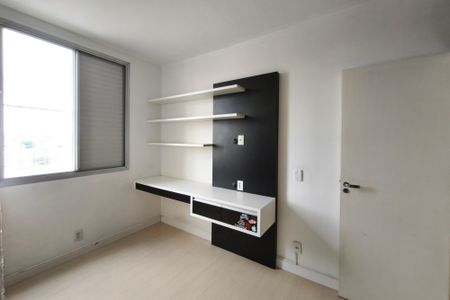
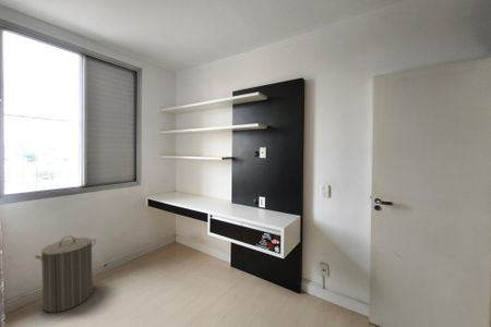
+ laundry hamper (69, 267)
